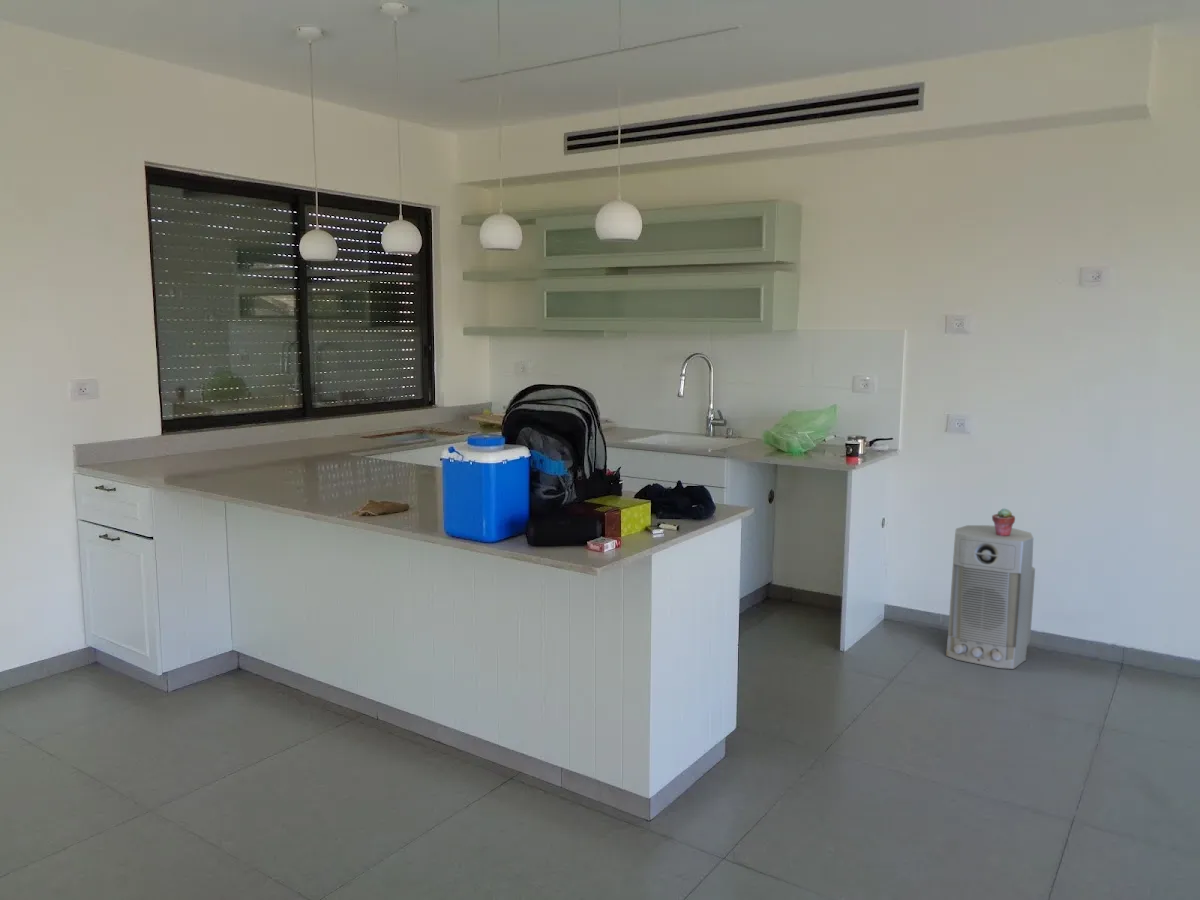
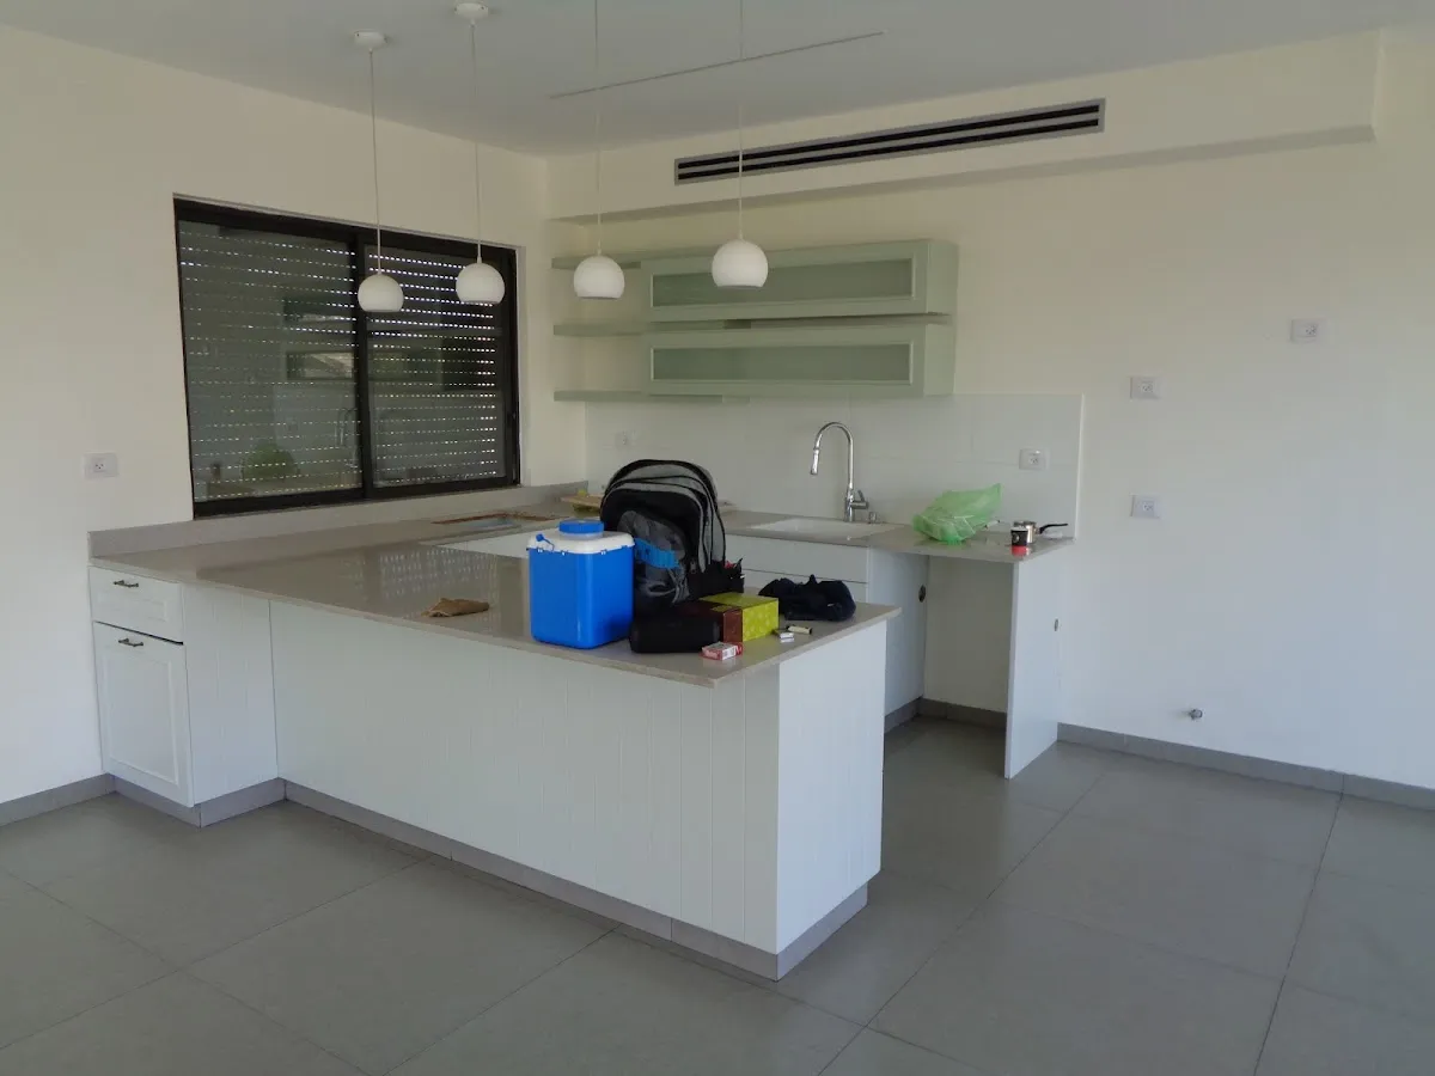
- potted succulent (1003, 521)
- air purifier (990, 592)
